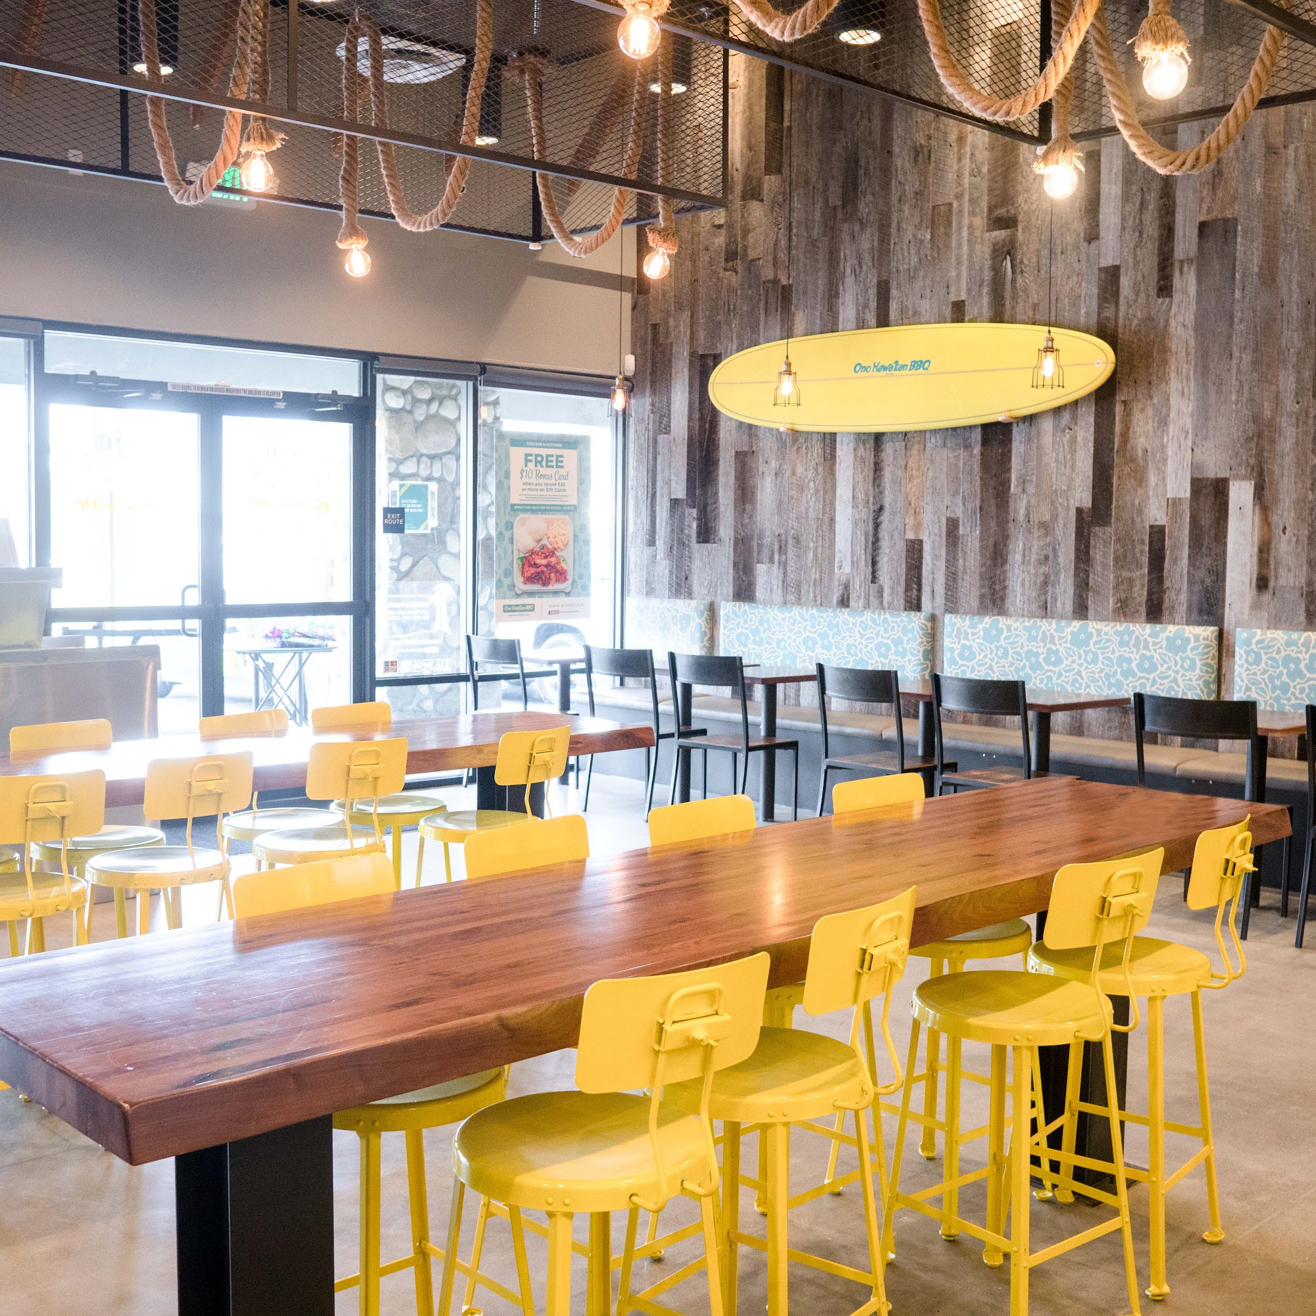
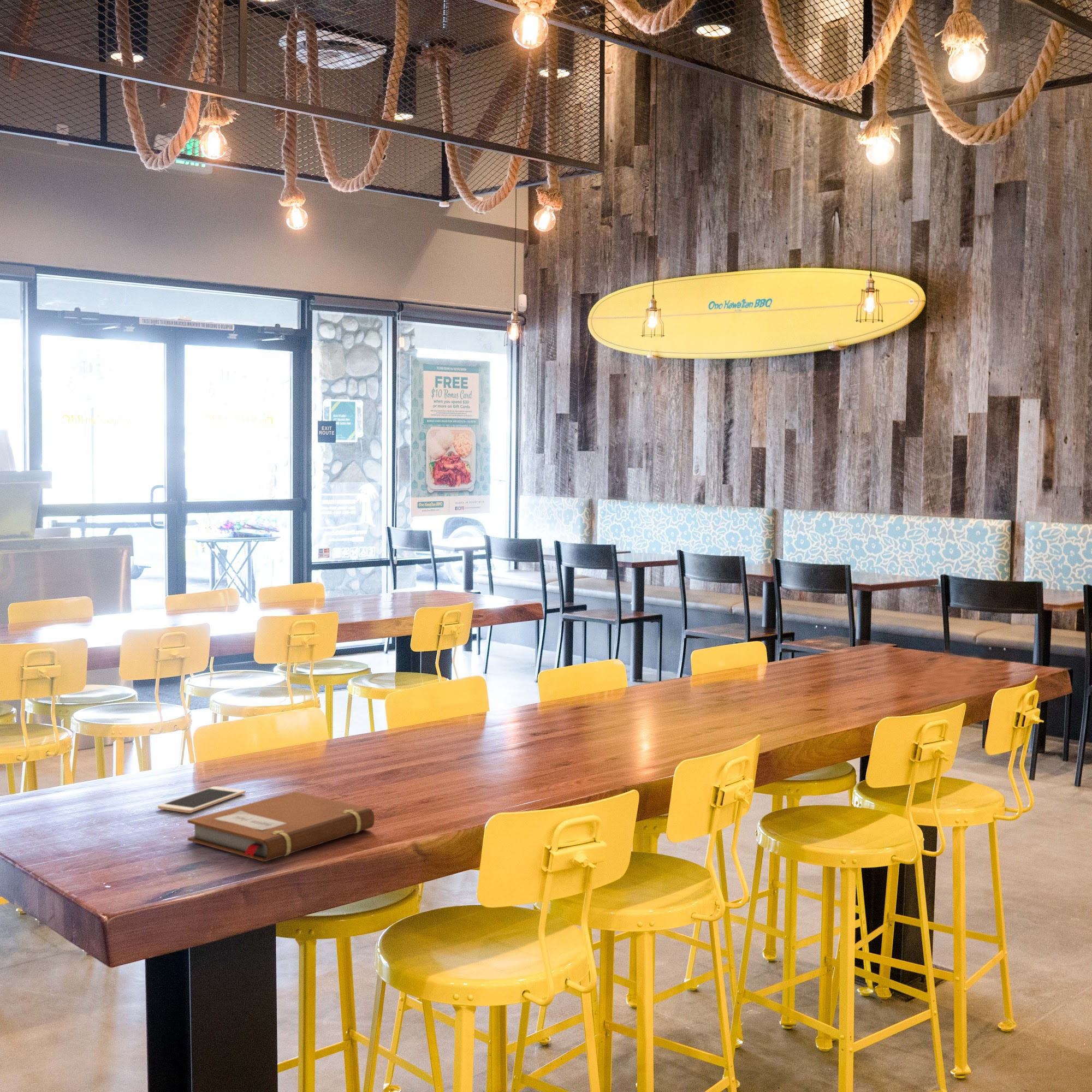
+ cell phone (203, 799)
+ notebook (280, 825)
